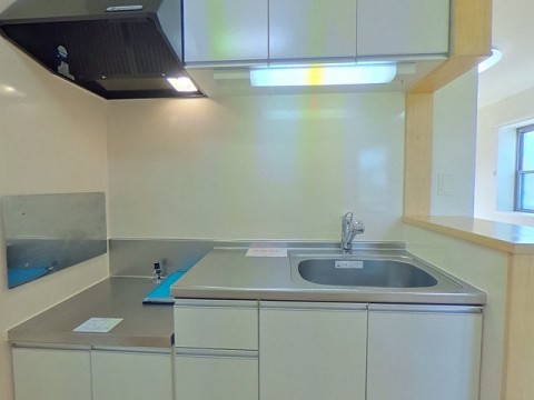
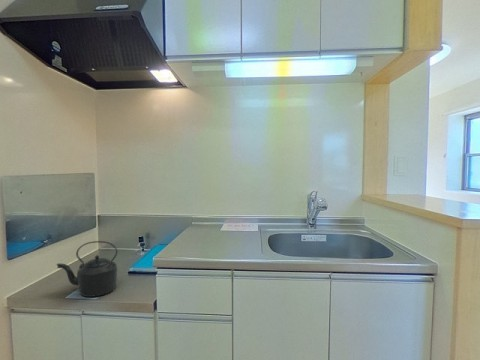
+ kettle (87, 266)
